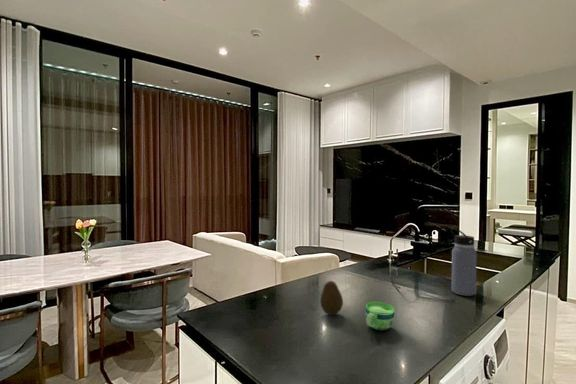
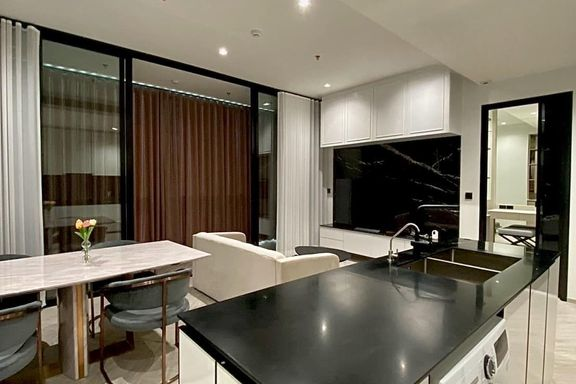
- fruit (331, 297)
- cup (378, 318)
- water bottle (463, 260)
